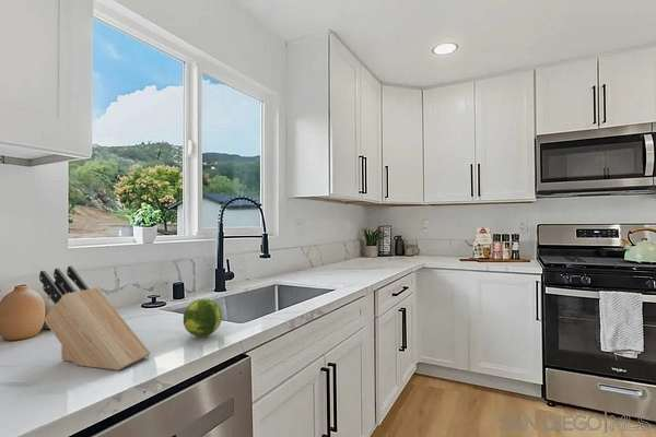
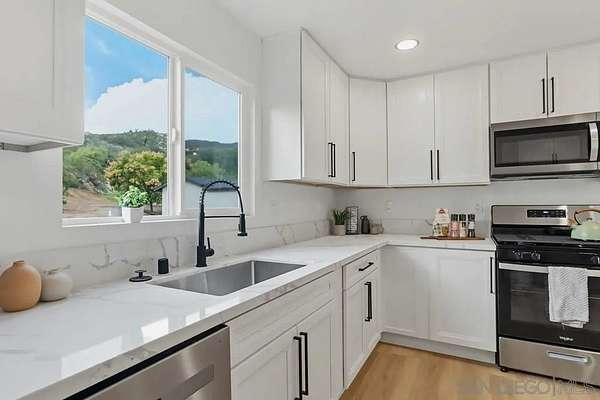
- knife block (91, 312)
- fruit (202, 317)
